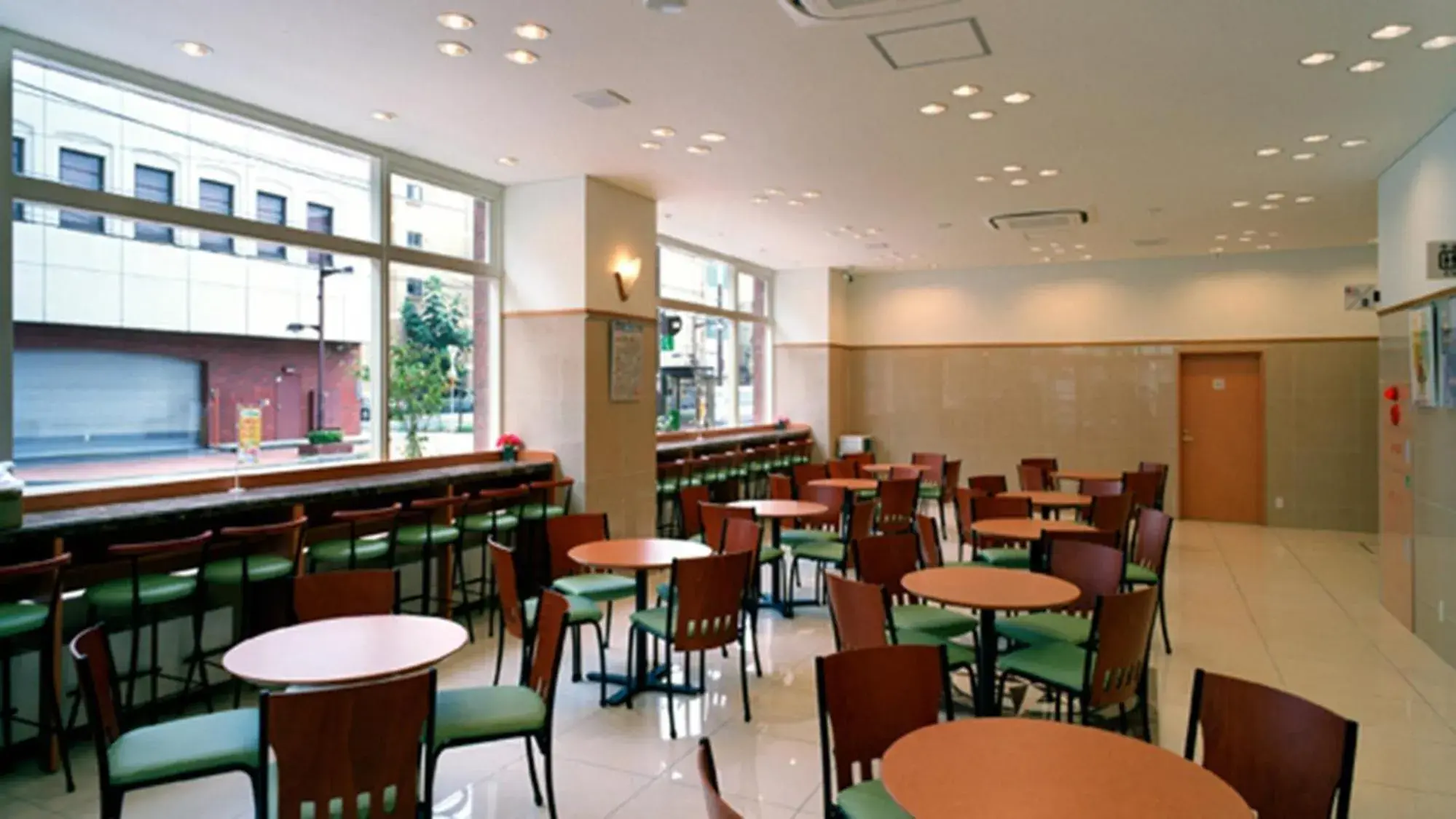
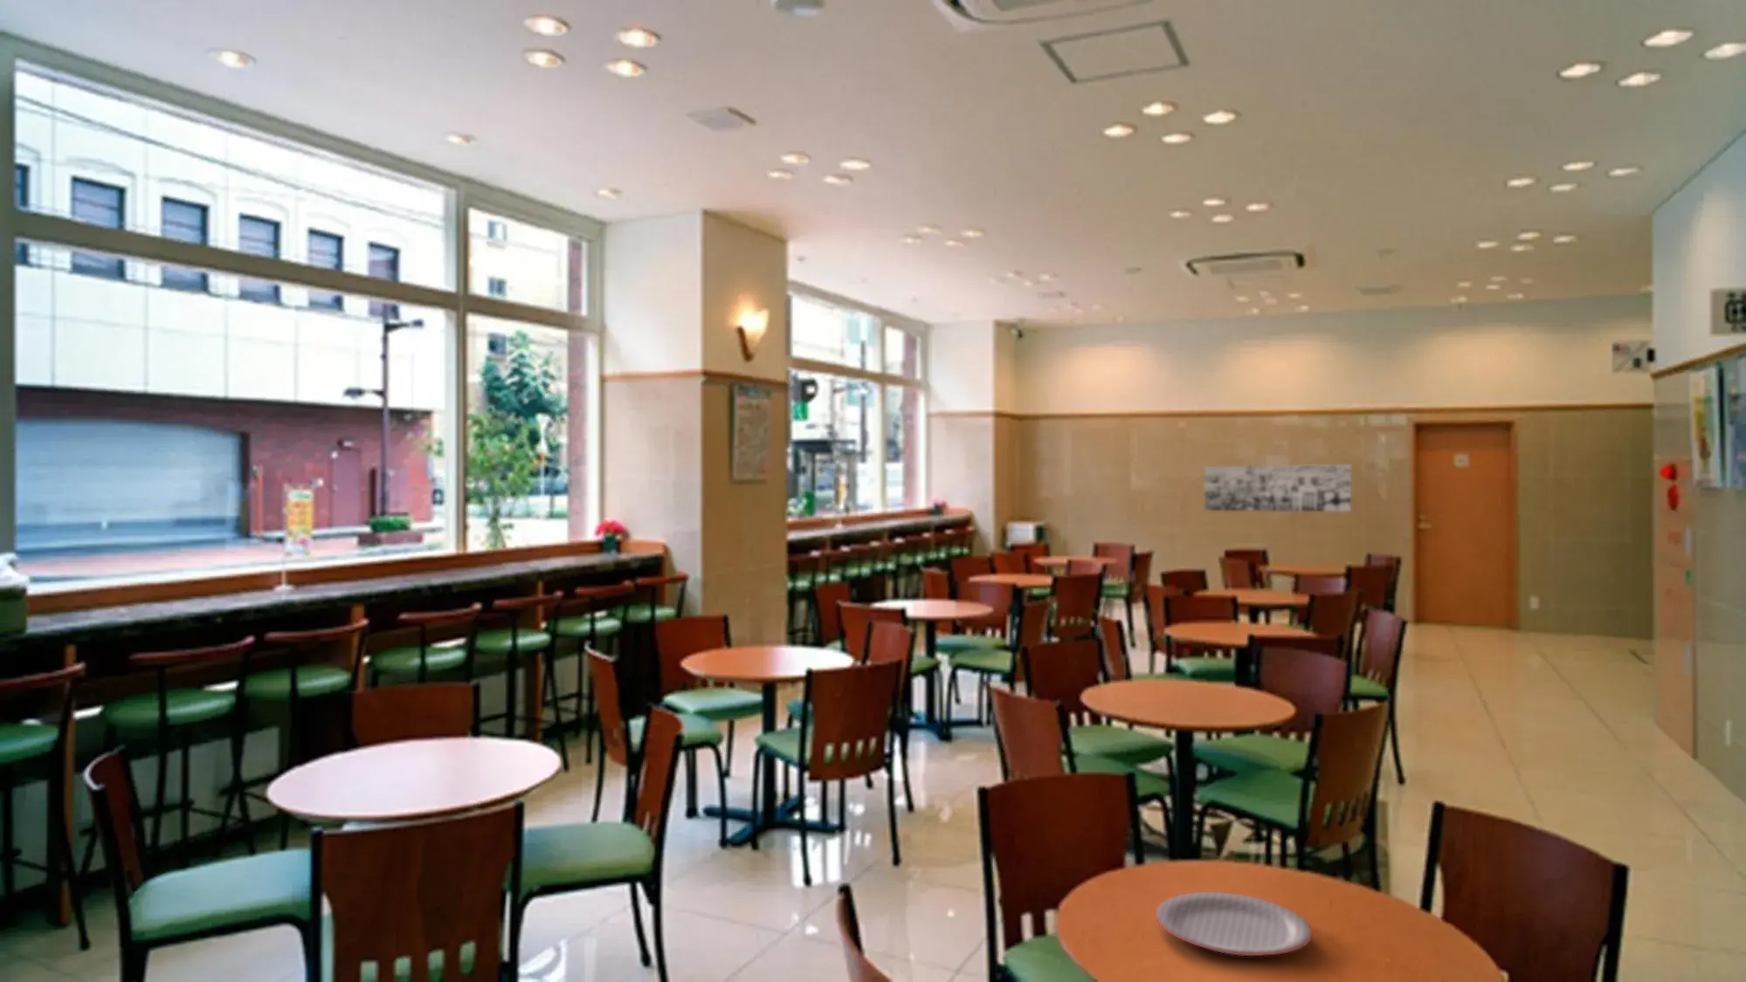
+ plate (1232, 926)
+ wall art (1275, 488)
